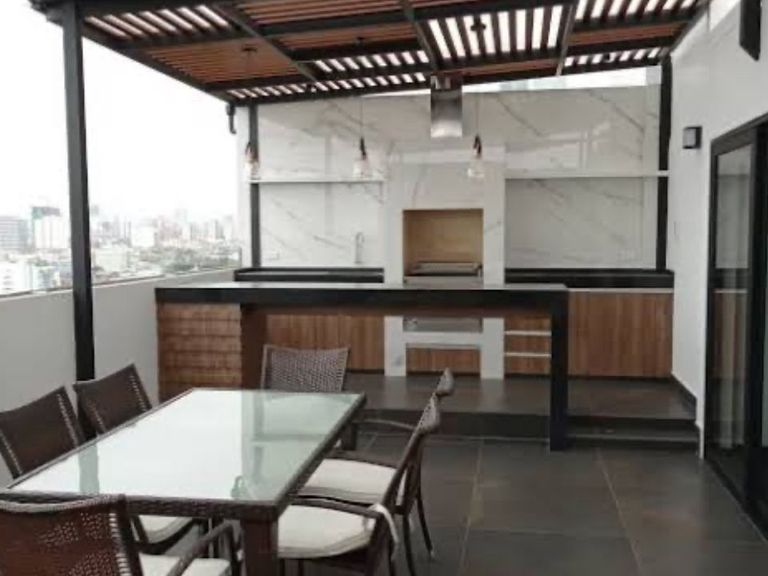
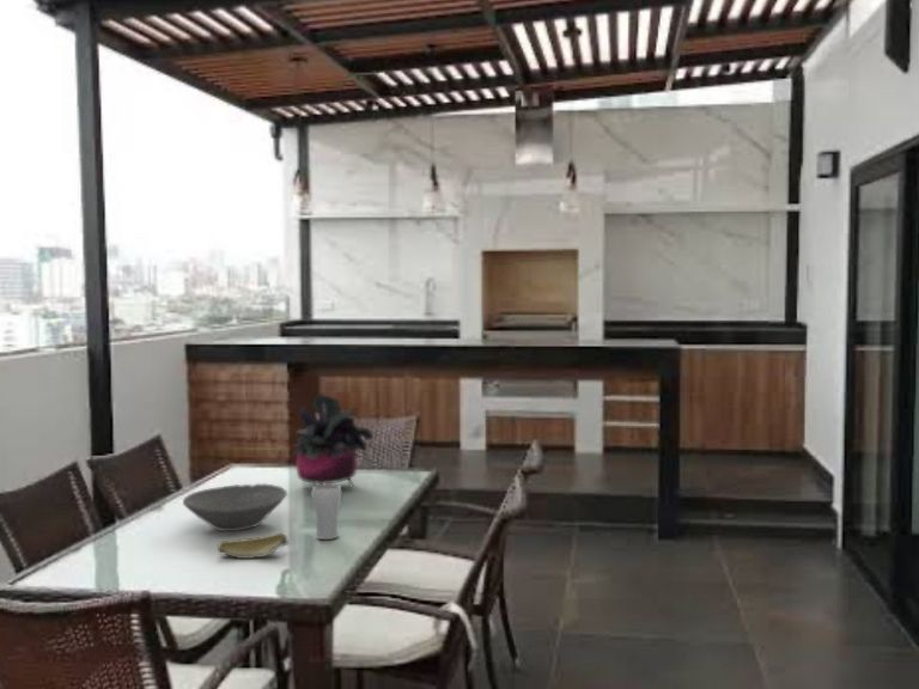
+ bowl (236, 510)
+ drinking glass (327, 512)
+ potted plant (328, 439)
+ banana (254, 543)
